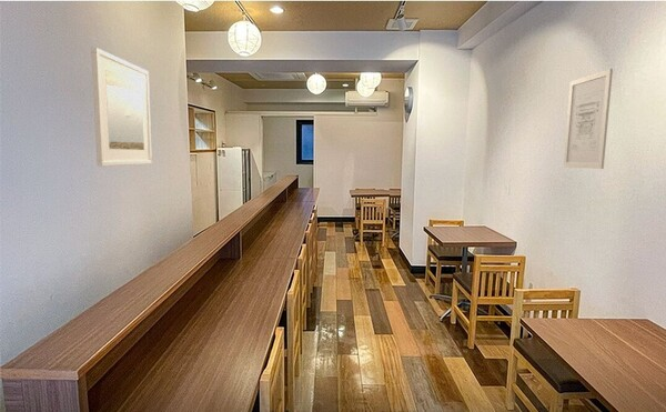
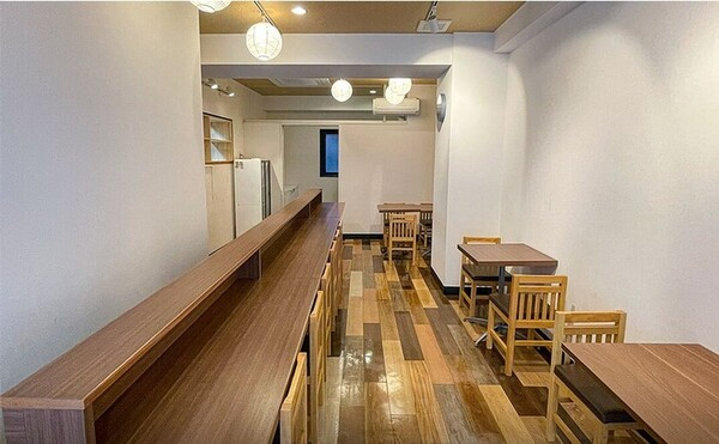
- wall art (585, 122)
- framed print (125, 113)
